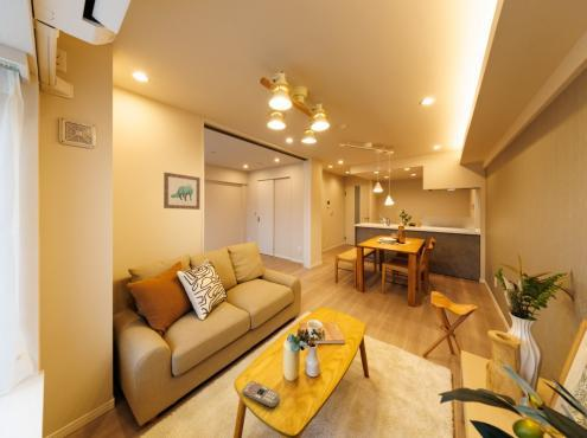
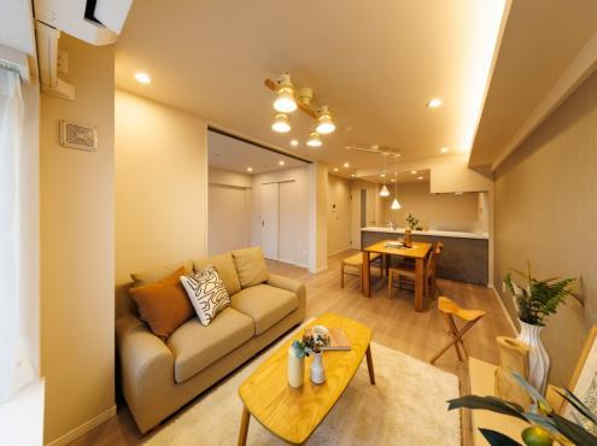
- remote control (261, 393)
- wall art (183, 192)
